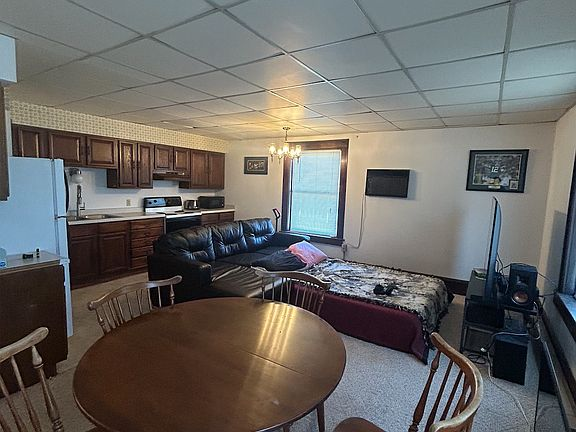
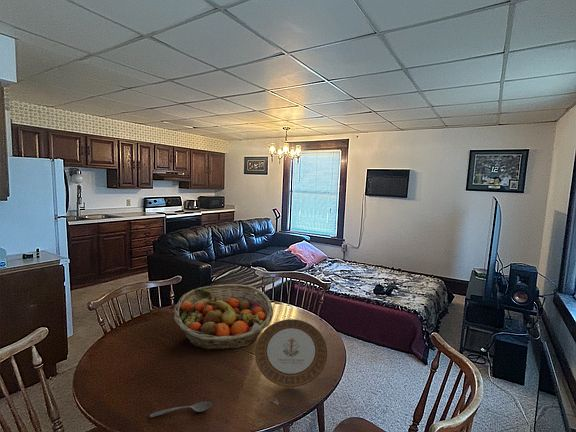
+ fruit basket (225, 315)
+ soupspoon (180, 408)
+ plate (291, 352)
